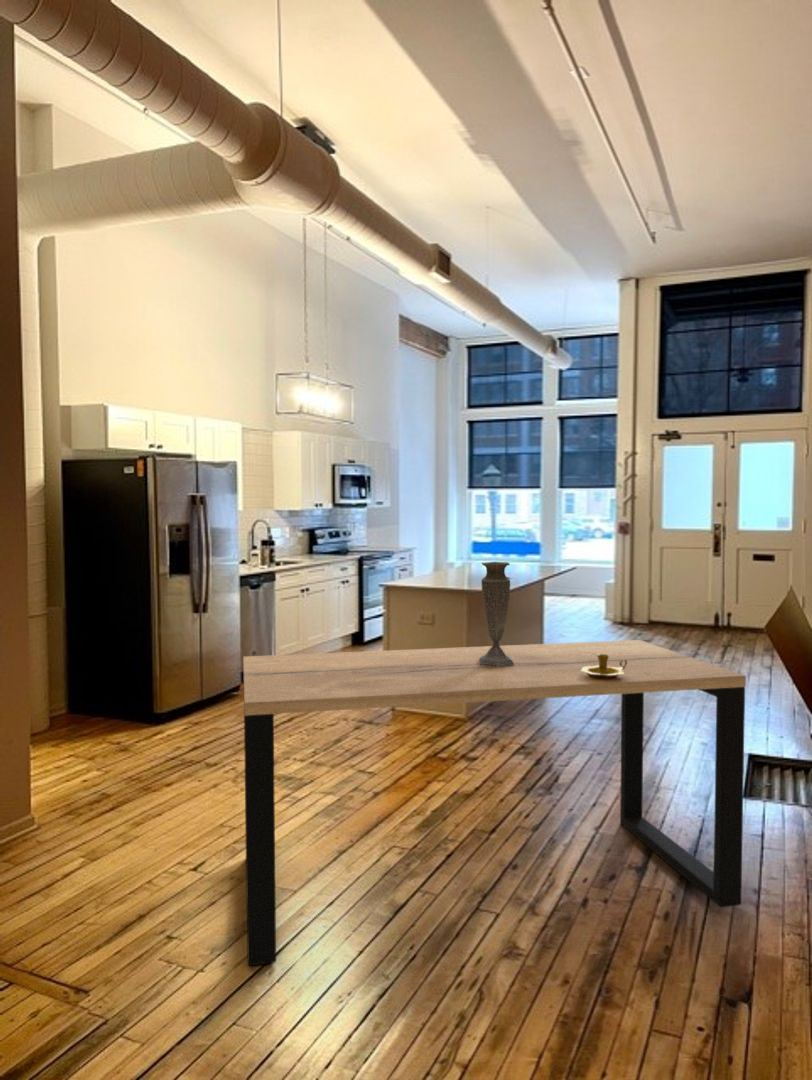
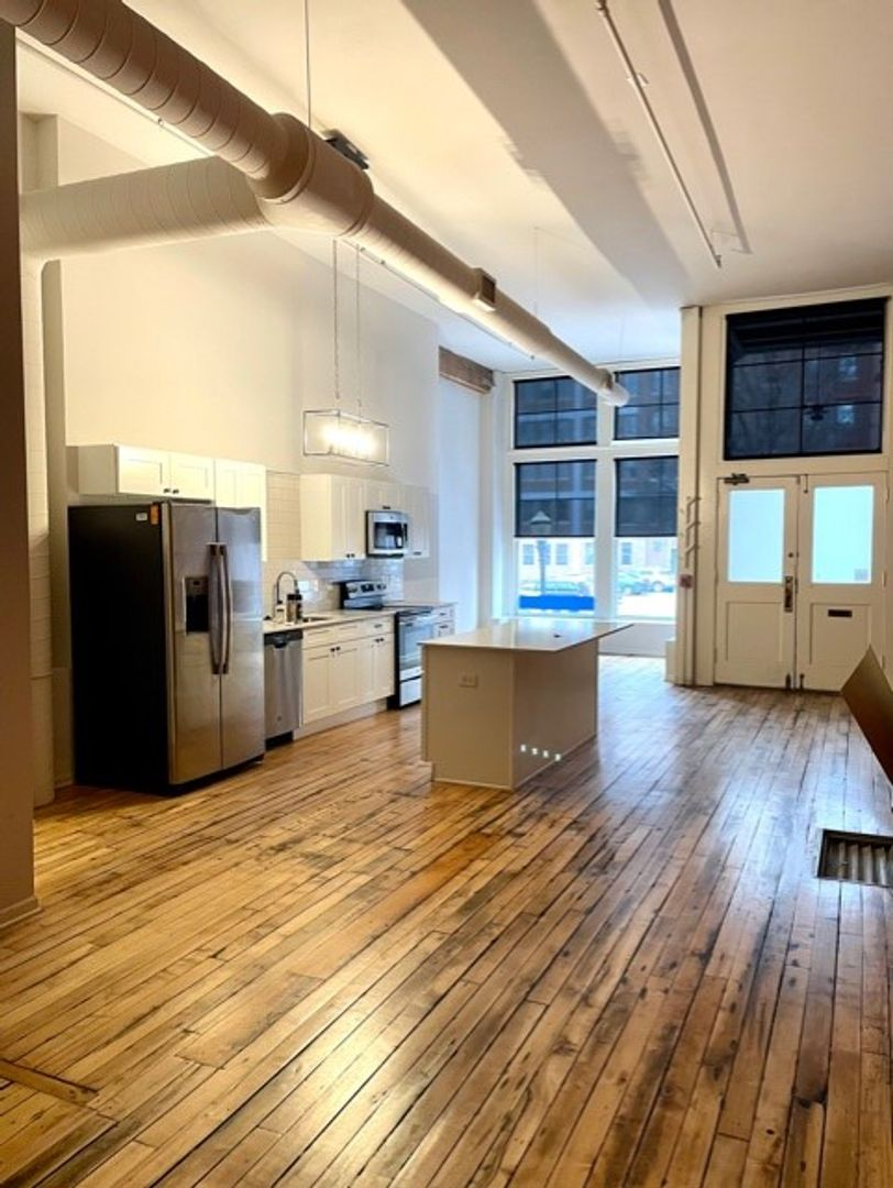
- dining table (471, 702)
- candlestick (604, 665)
- vase (496, 612)
